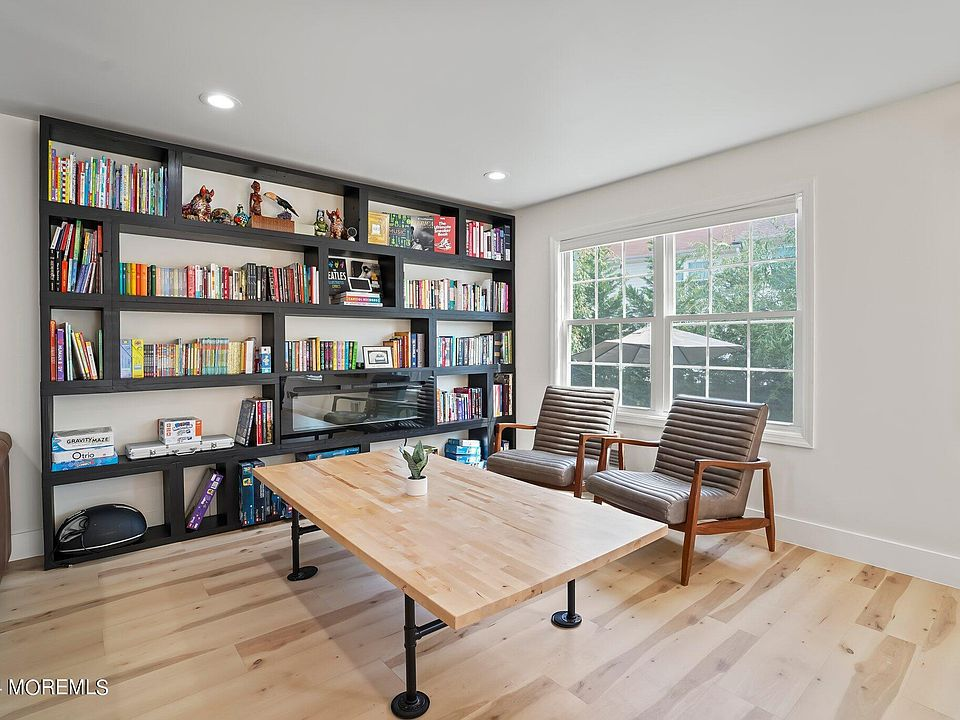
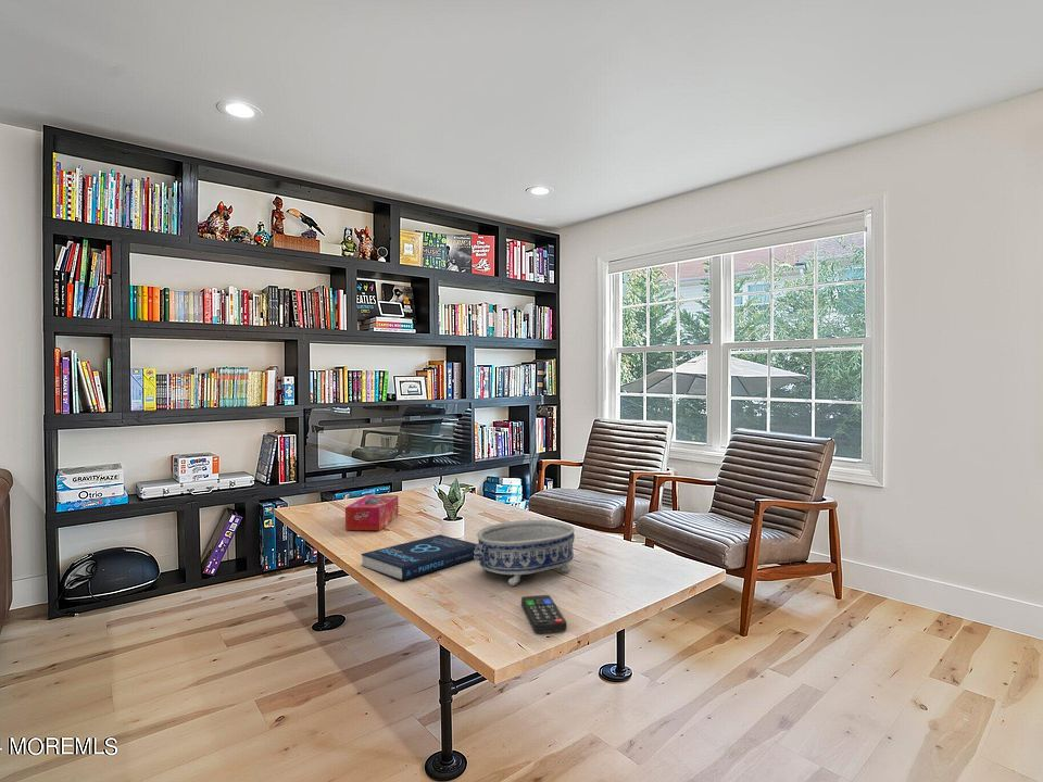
+ remote control (542, 611)
+ tissue box (373, 512)
+ book (423, 555)
+ decorative bowl (527, 550)
